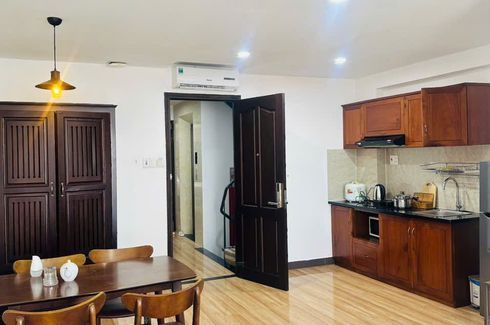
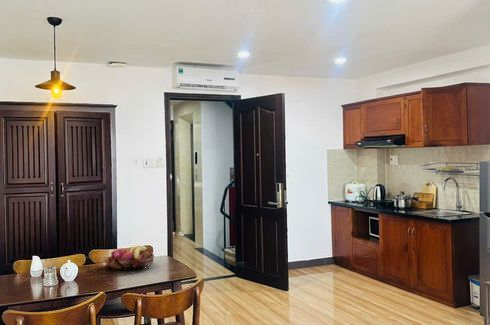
+ fruit basket (130, 257)
